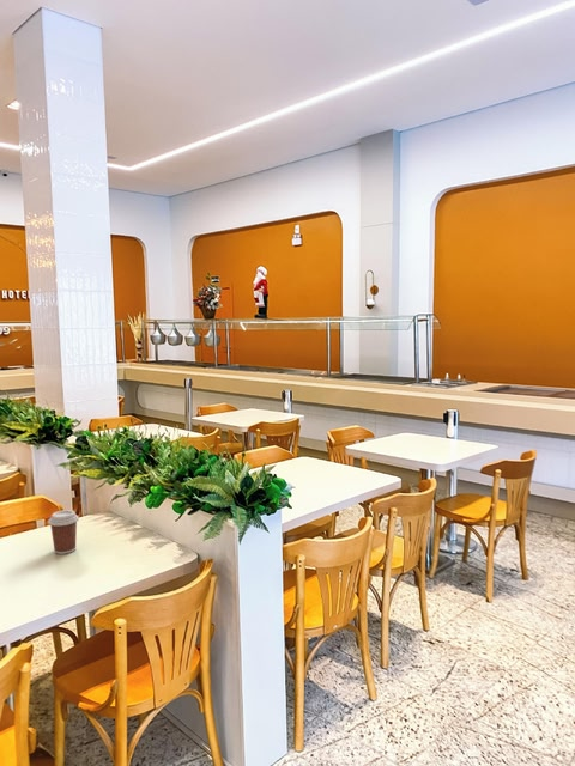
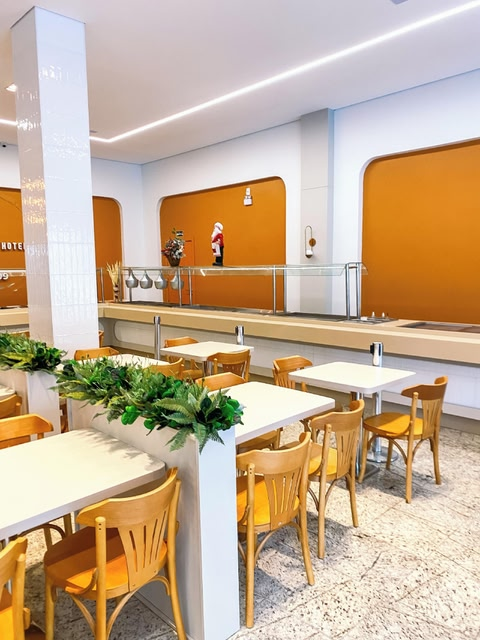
- coffee cup (63, 531)
